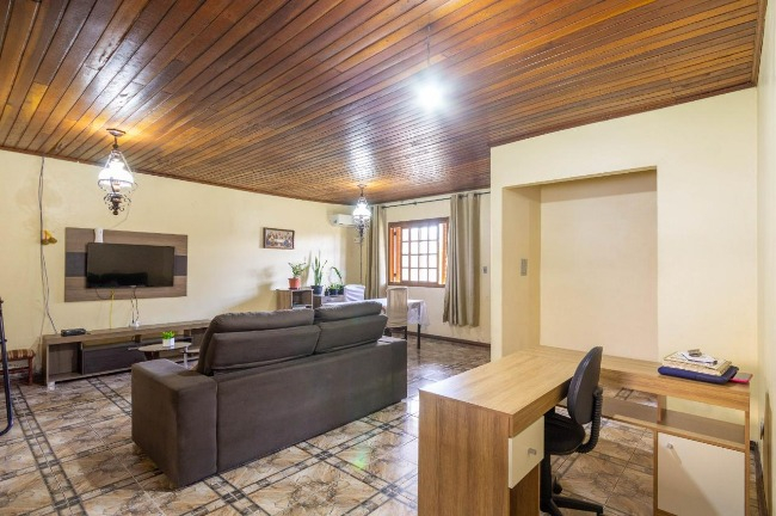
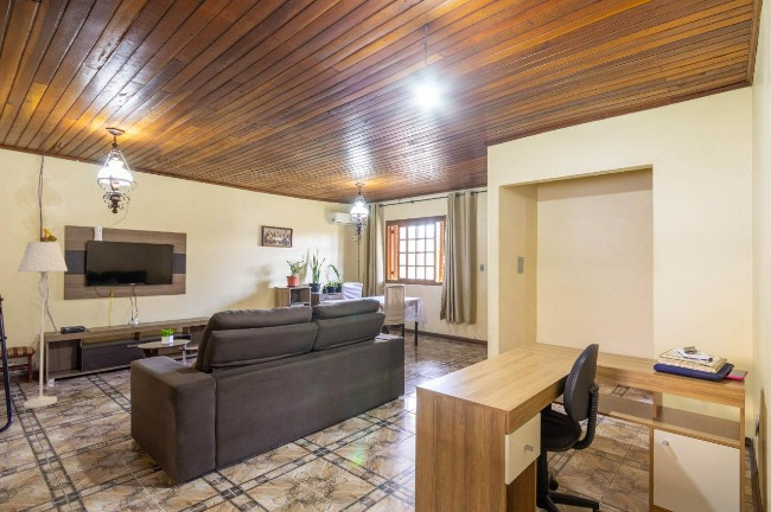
+ floor lamp (42, 322)
